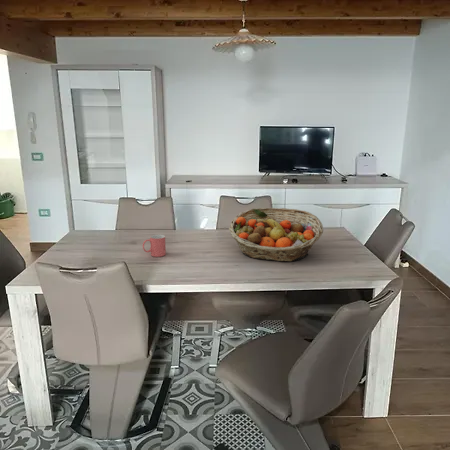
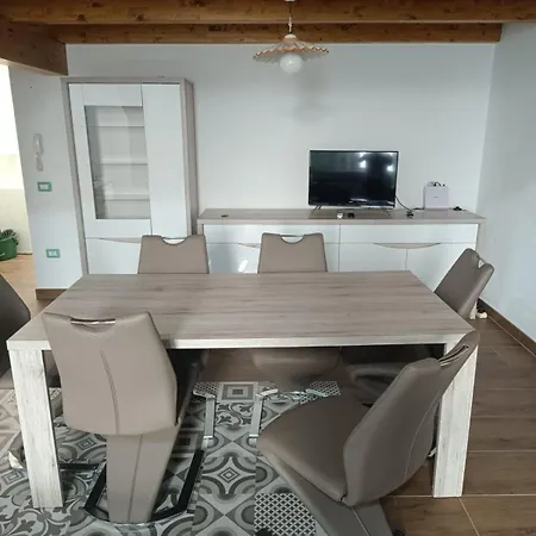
- fruit basket (275, 233)
- mug (154, 246)
